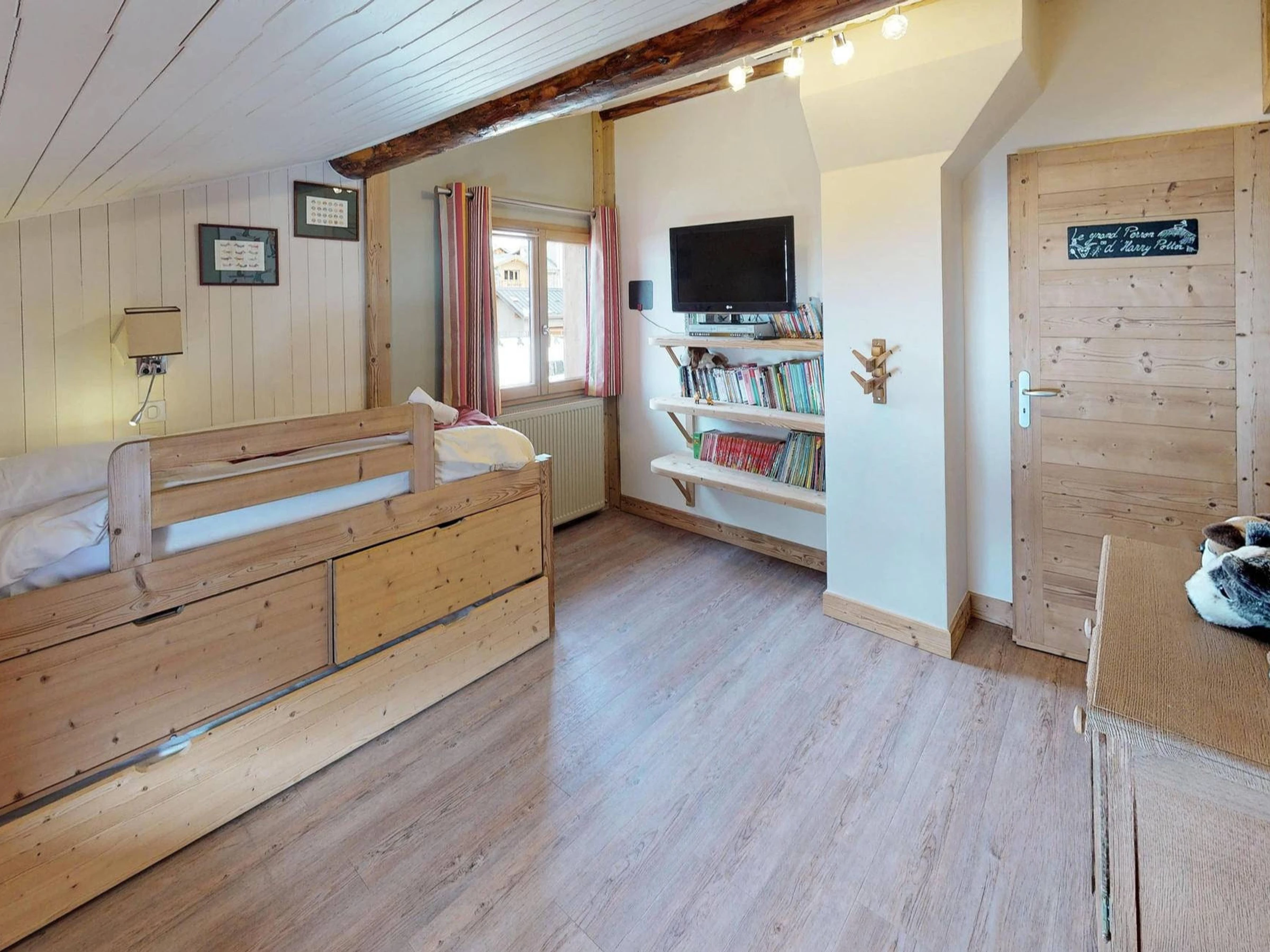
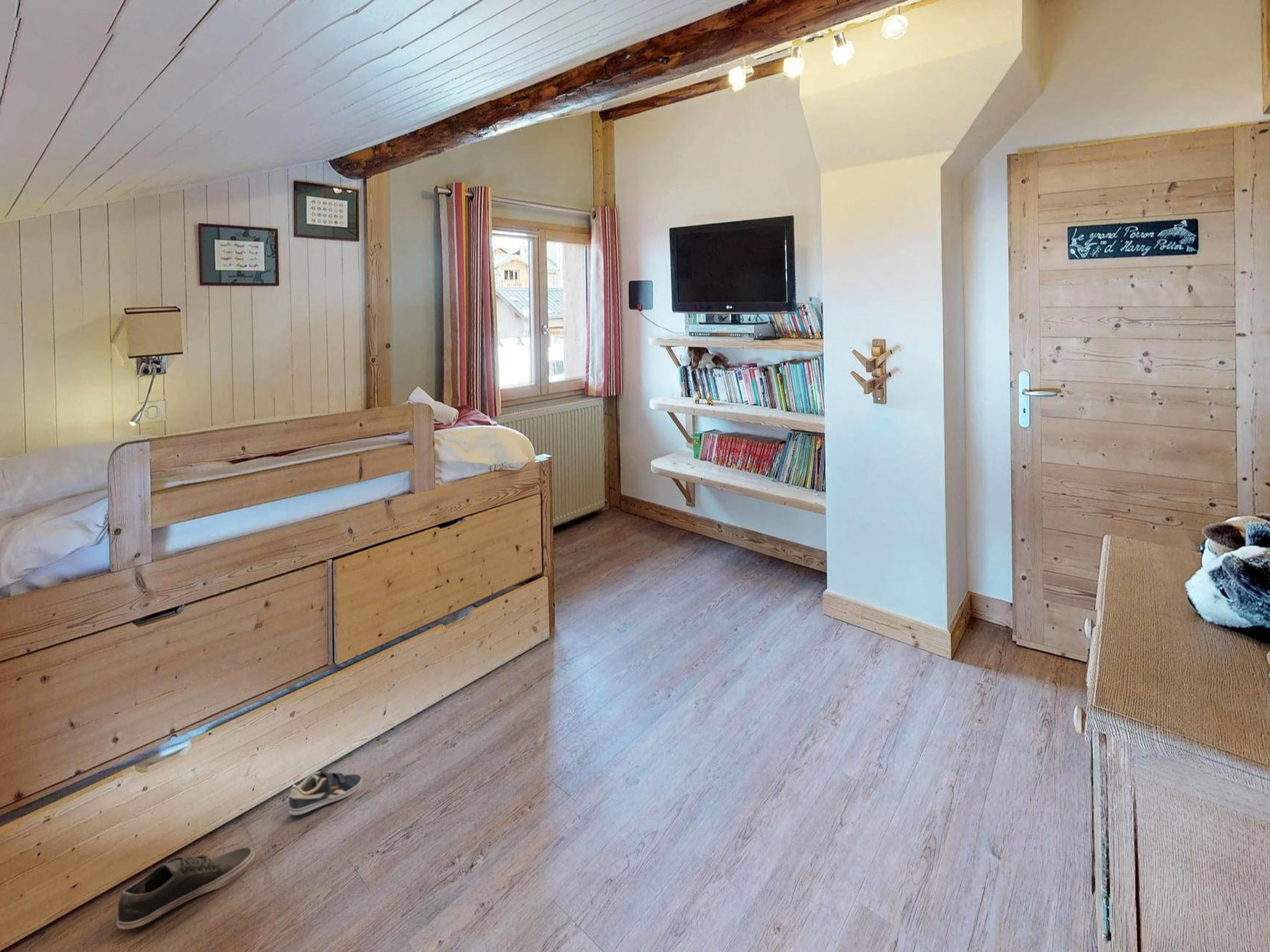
+ sneaker (328, 785)
+ shoe (189, 872)
